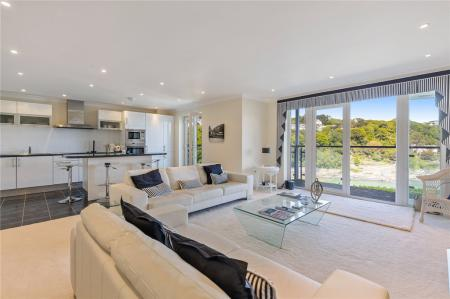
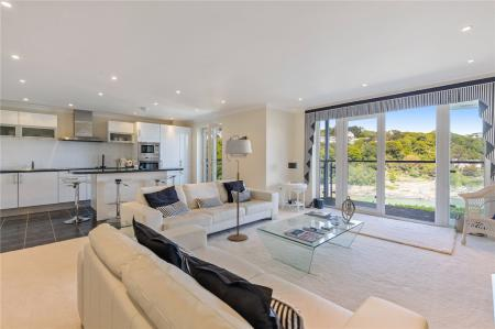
+ floor lamp (238, 186)
